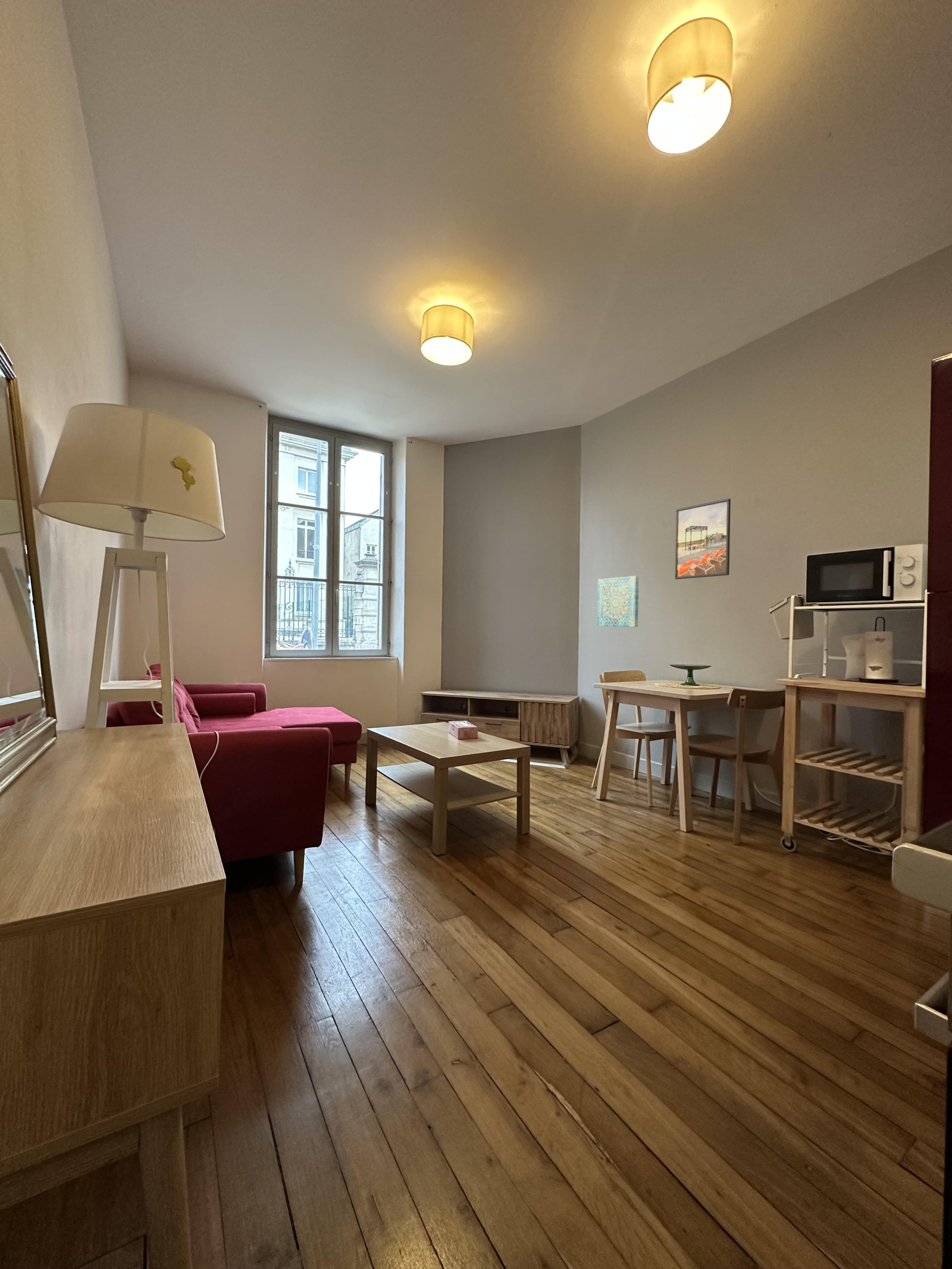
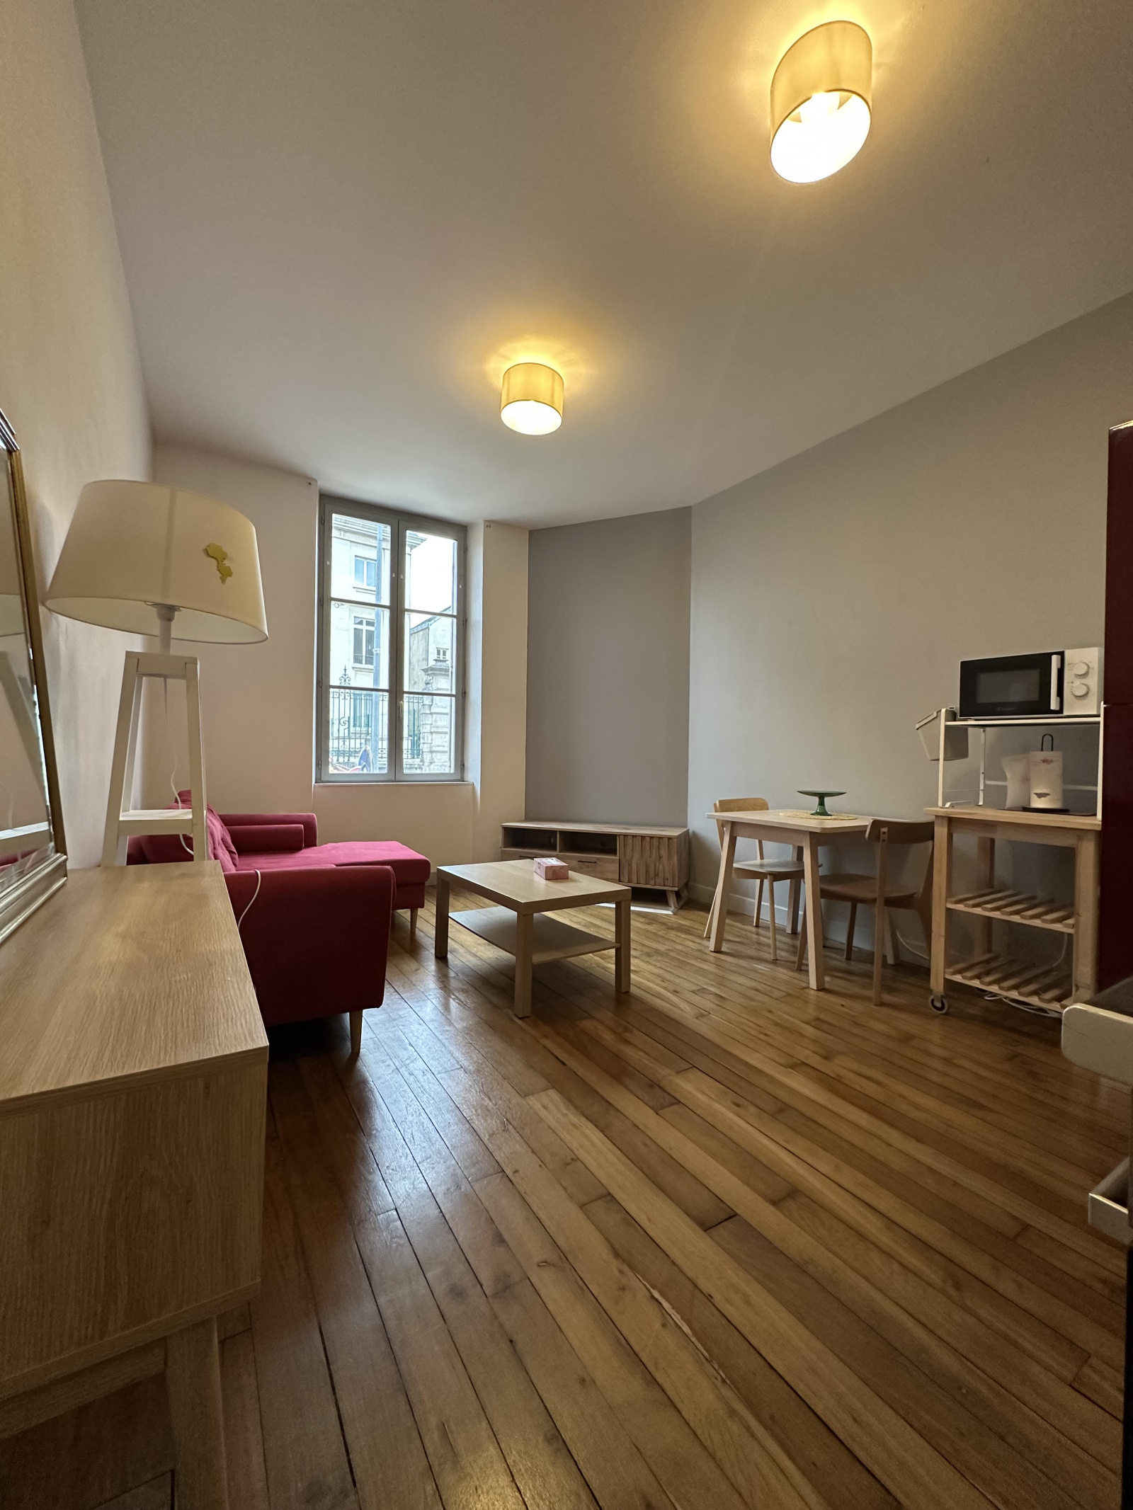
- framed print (701, 541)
- wall art (617, 602)
